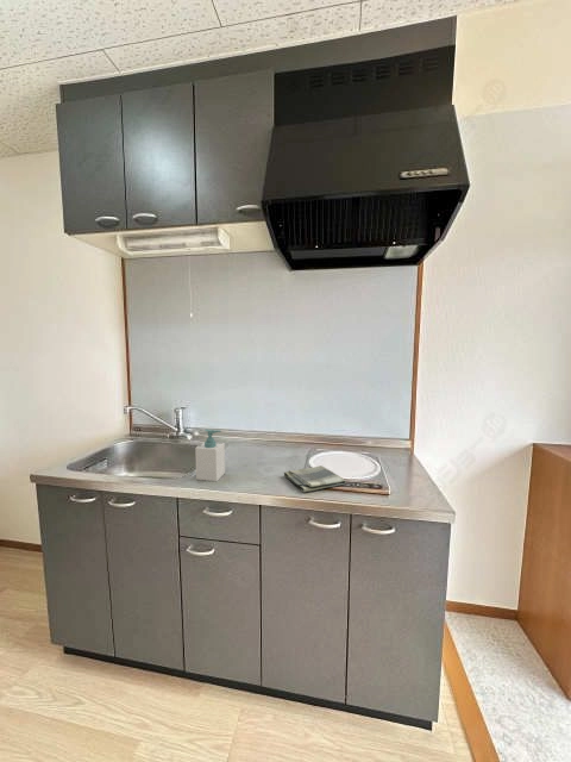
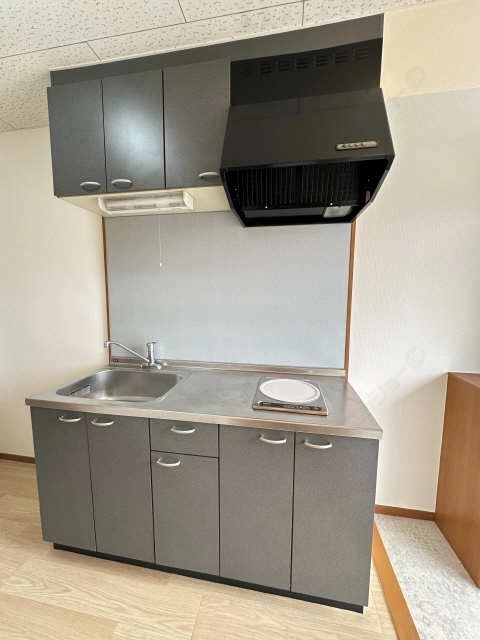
- soap bottle (211, 452)
- dish towel (313, 476)
